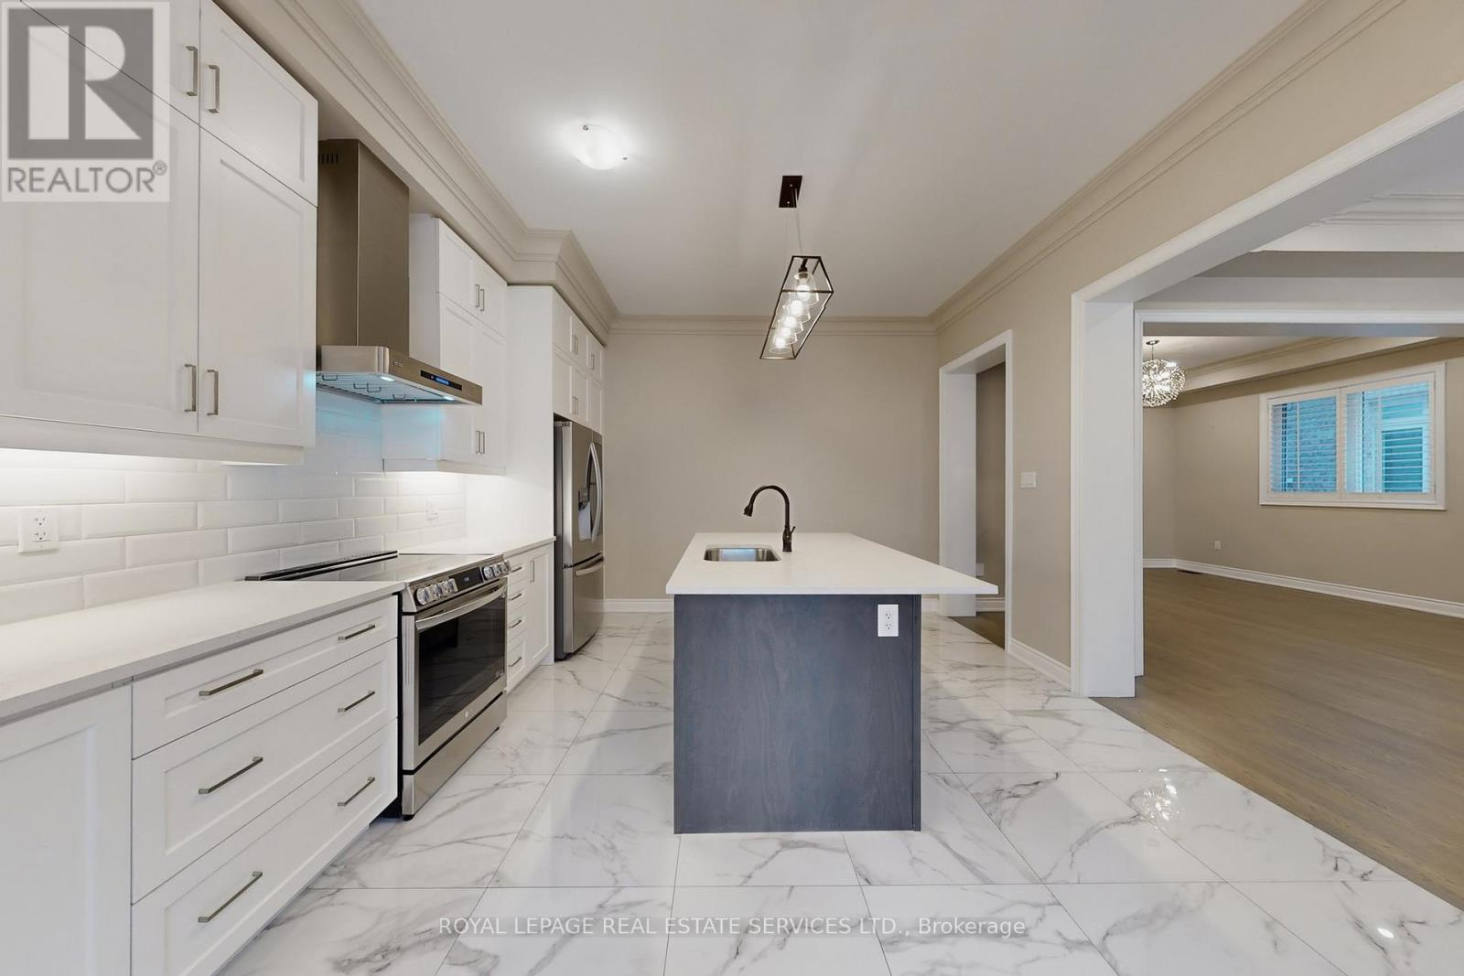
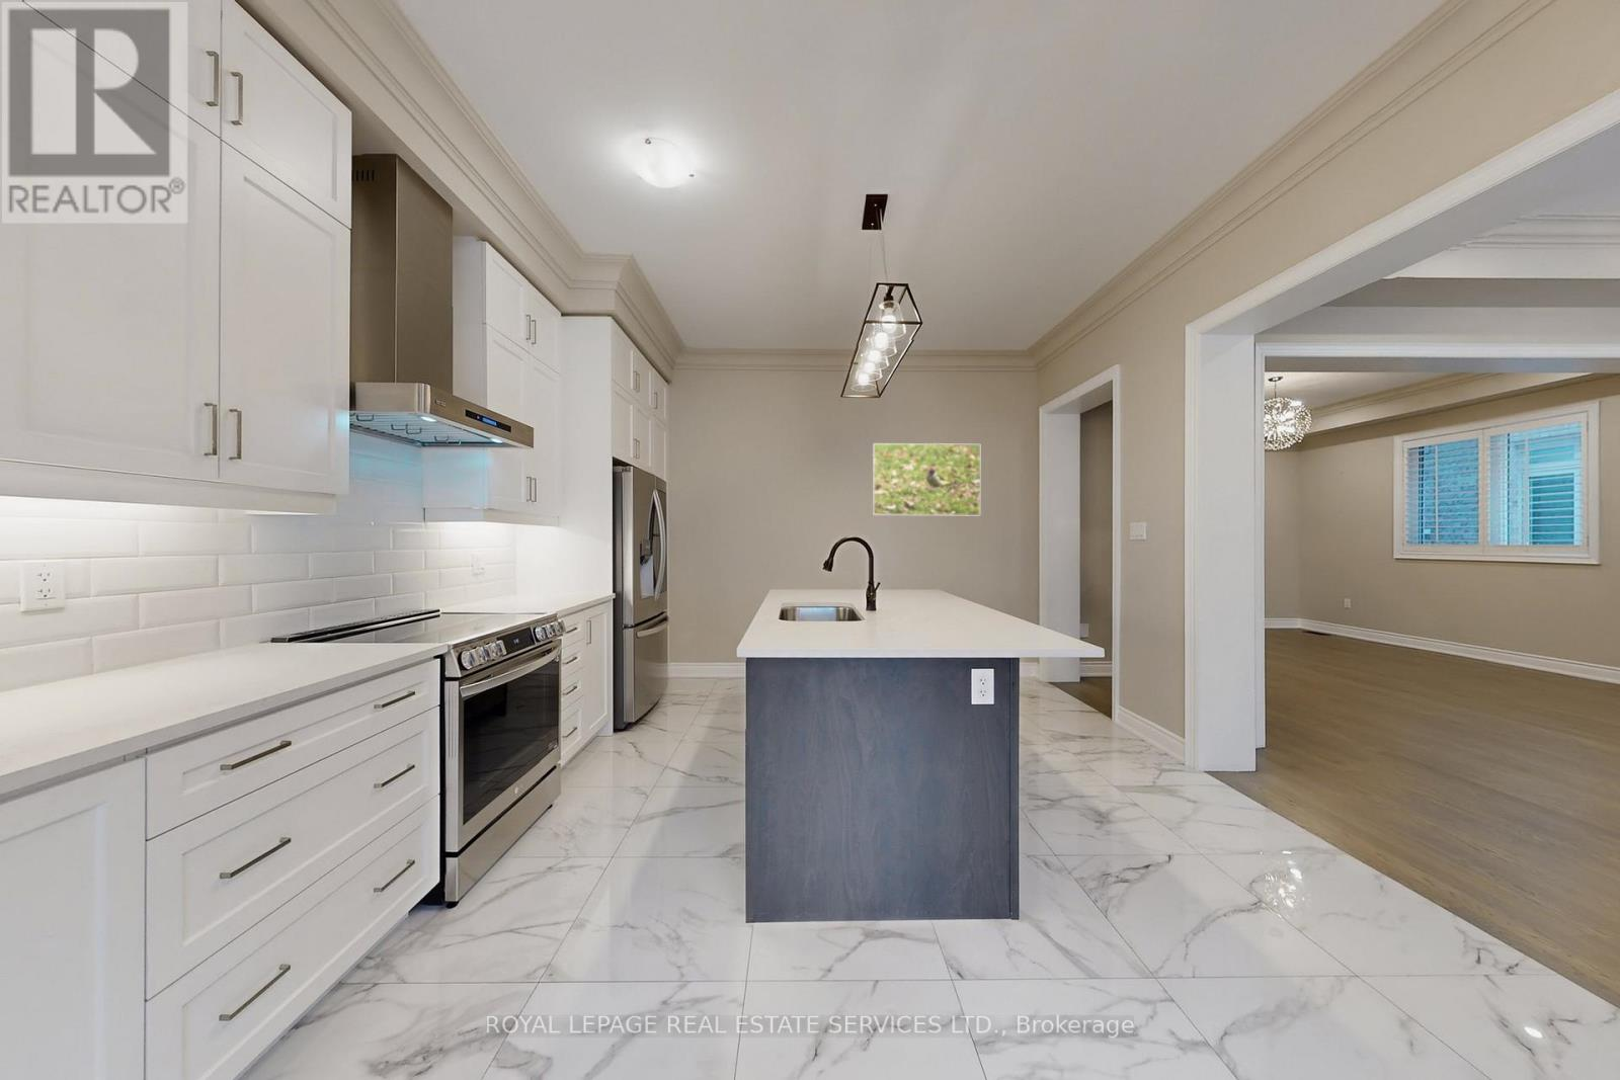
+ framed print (927, 479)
